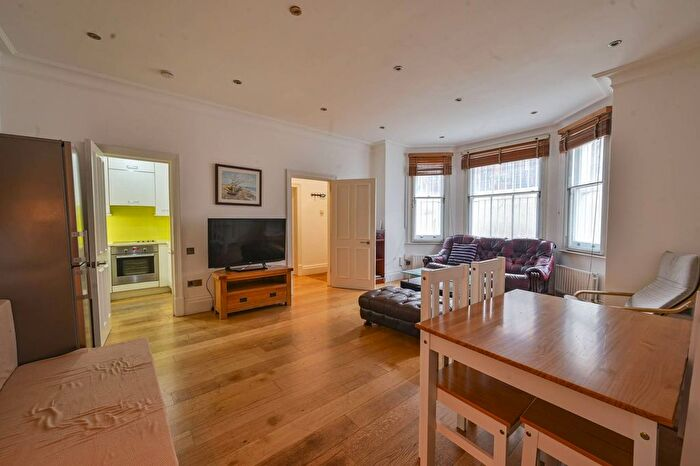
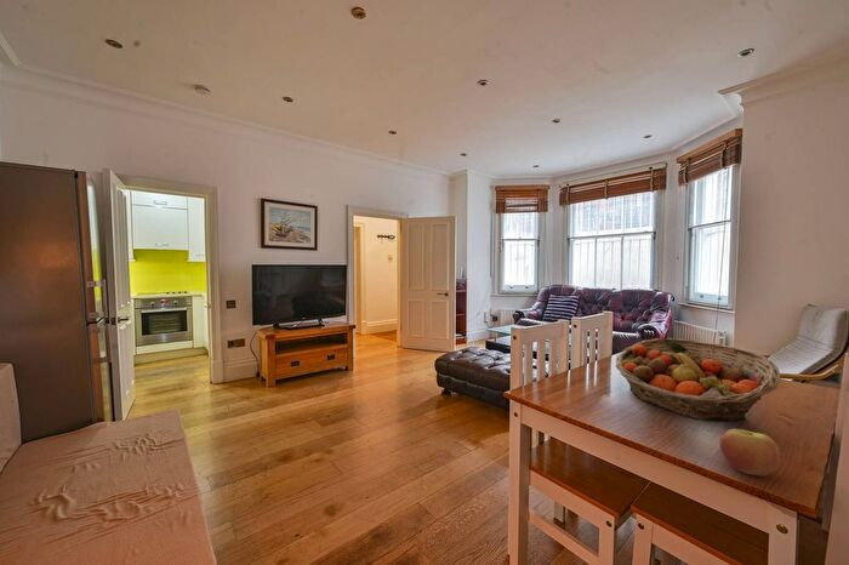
+ apple (748, 451)
+ fruit basket (686, 375)
